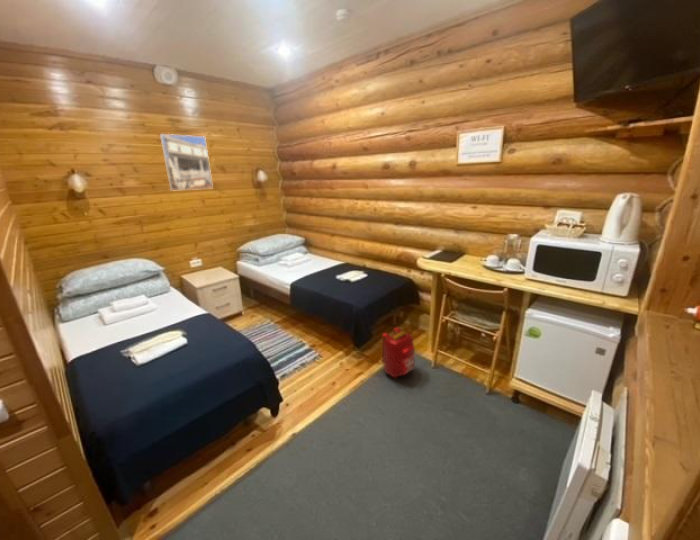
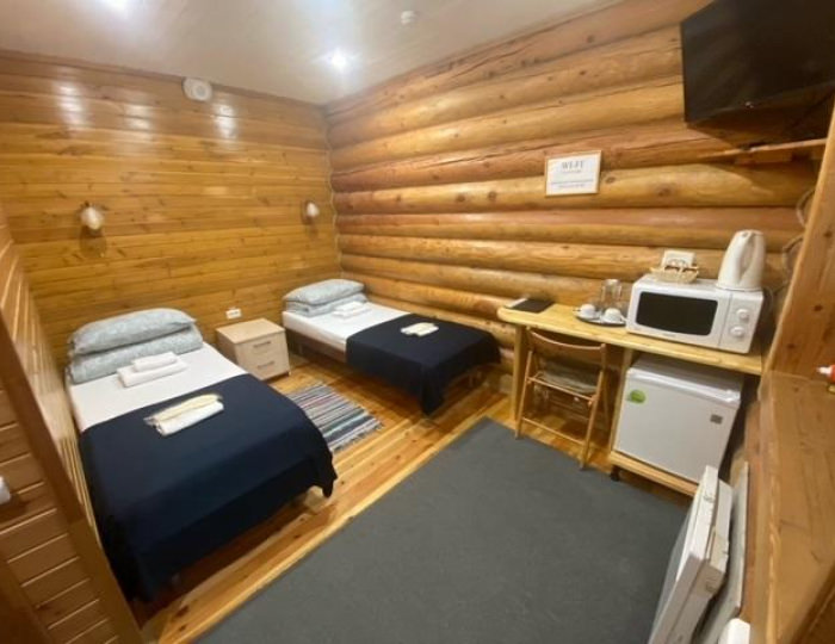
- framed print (188, 163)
- backpack (399, 353)
